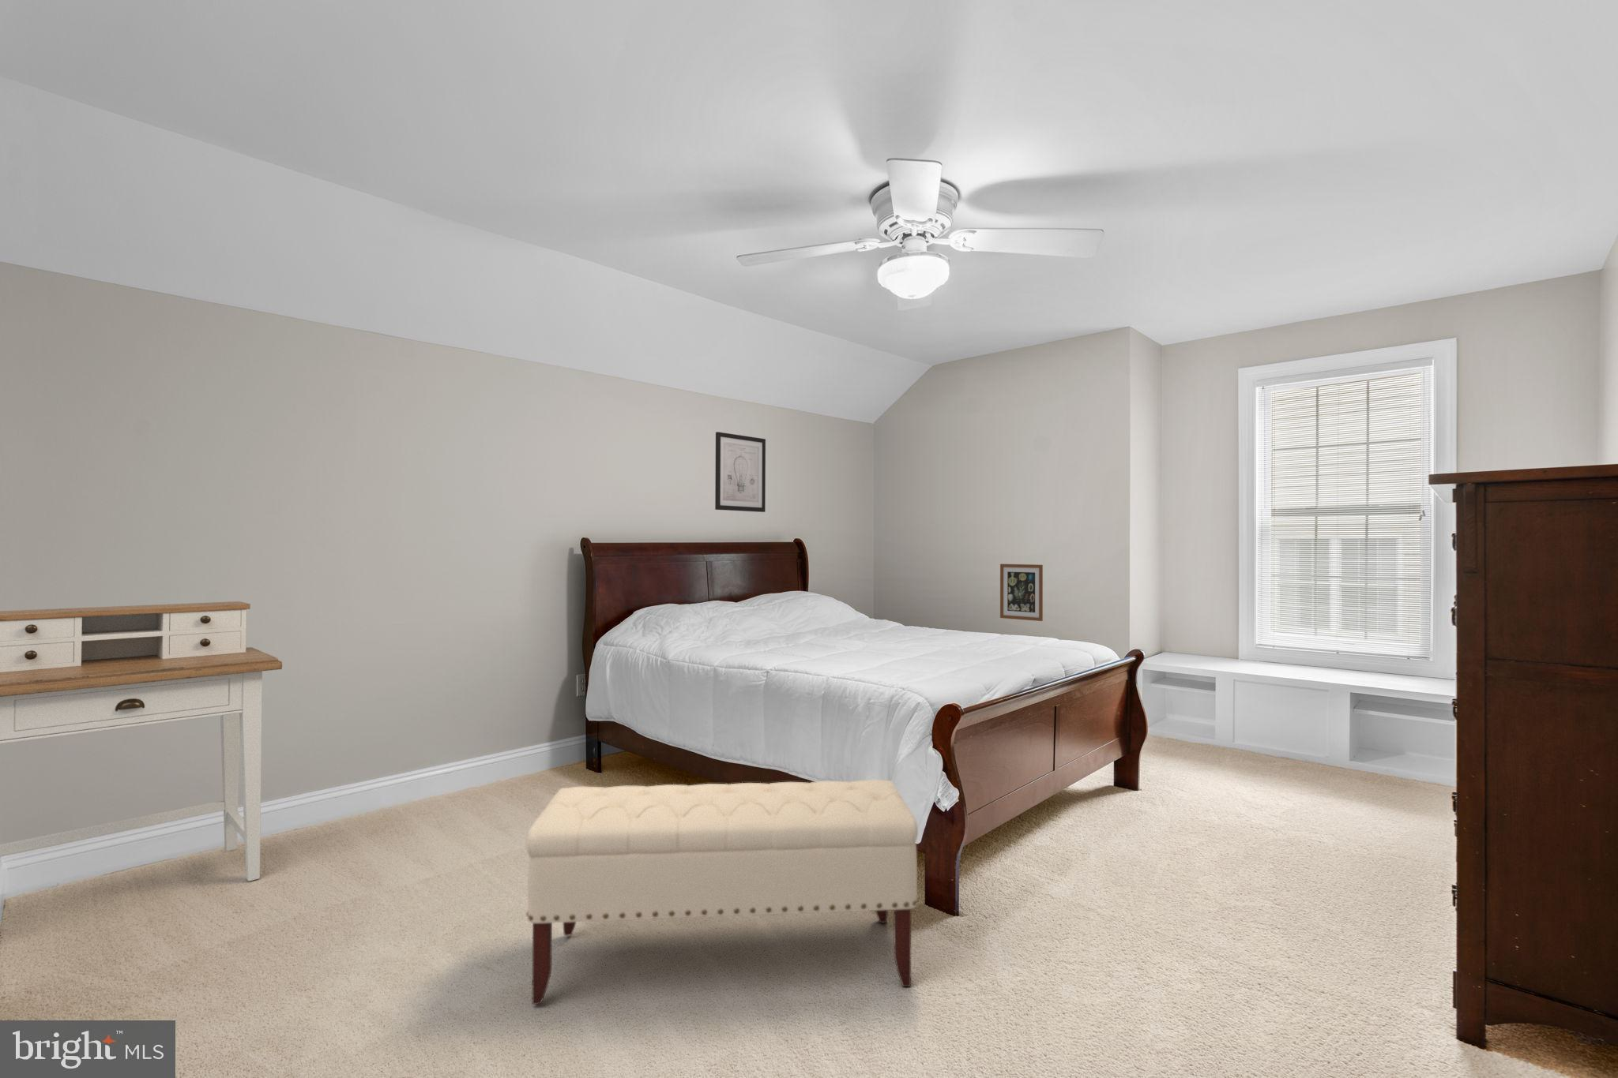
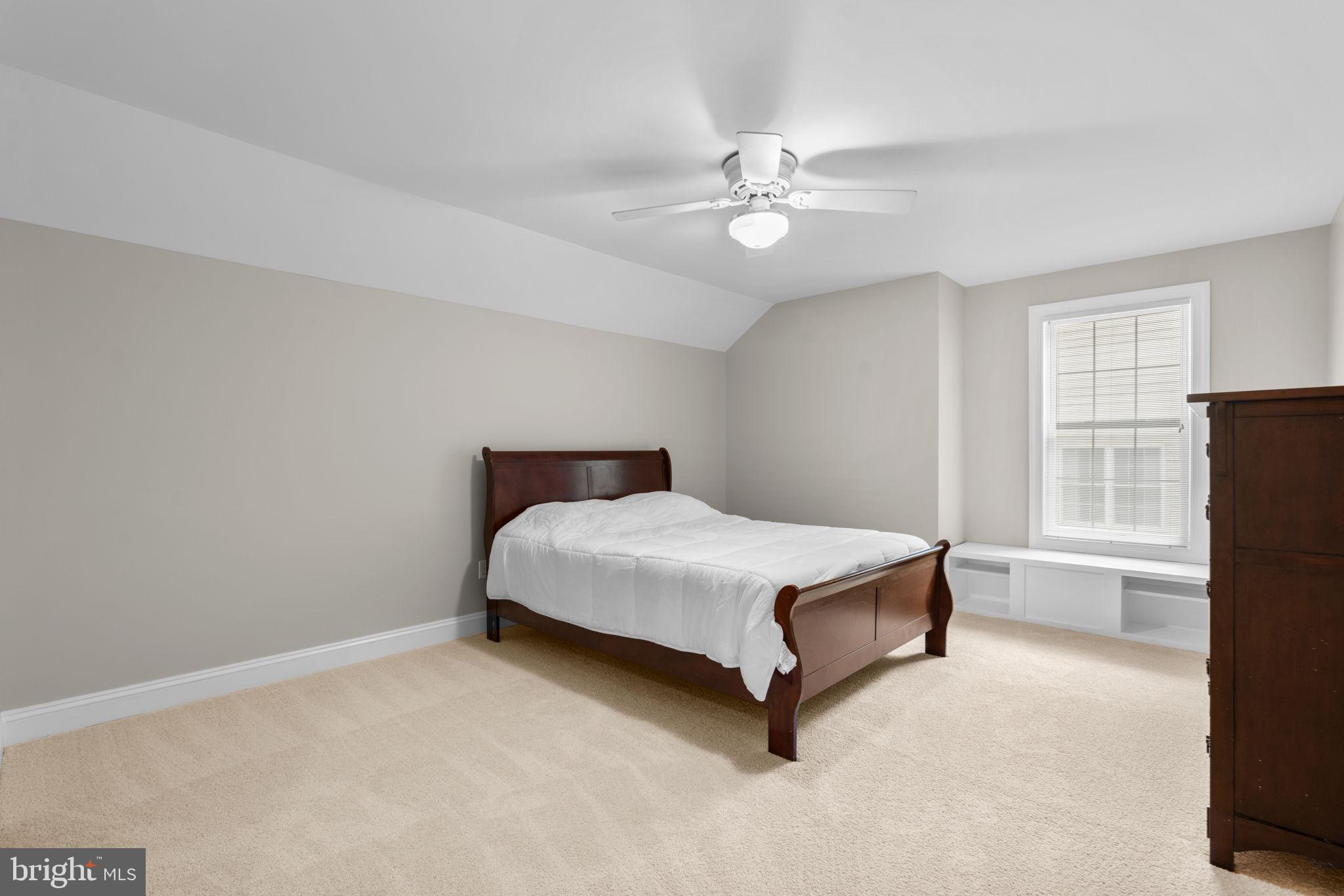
- wall art (1021, 592)
- wall art (742, 473)
- bench (727, 878)
- desk (119, 728)
